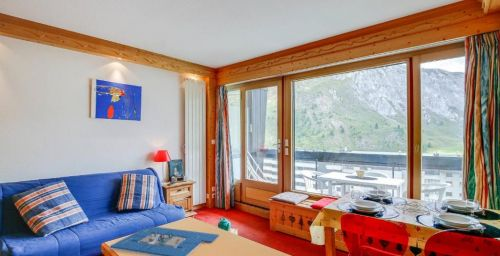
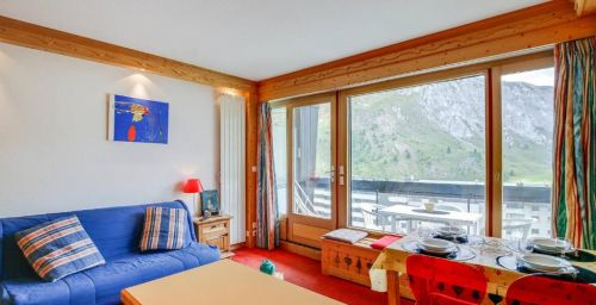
- board game (167, 238)
